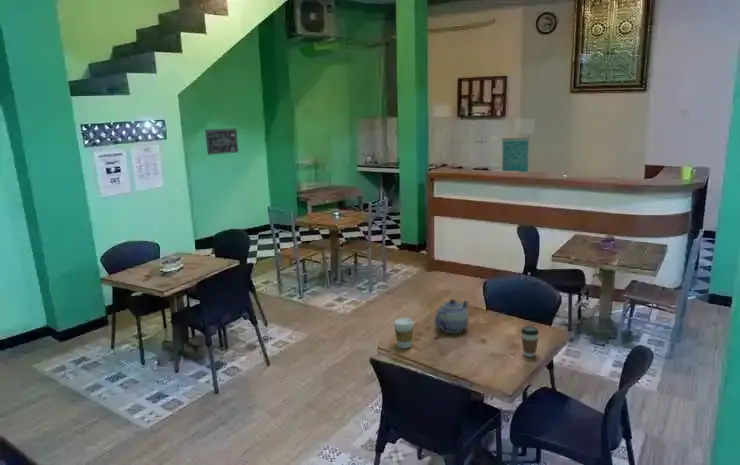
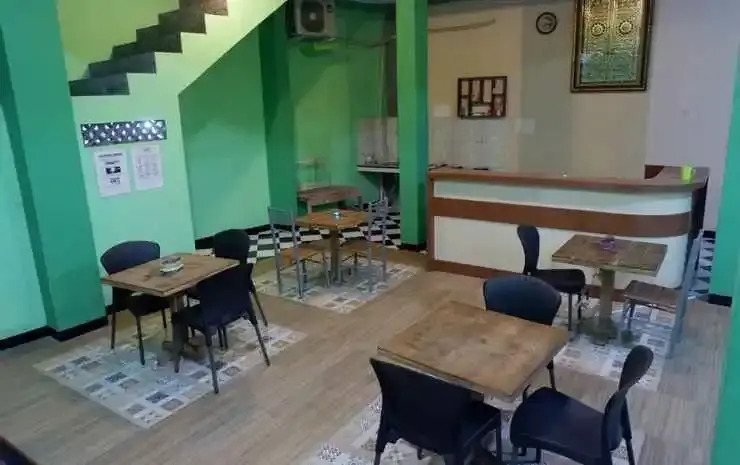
- teapot (452, 314)
- wall art (515, 156)
- coffee cup (529, 341)
- wall art (222, 141)
- coffee cup (404, 333)
